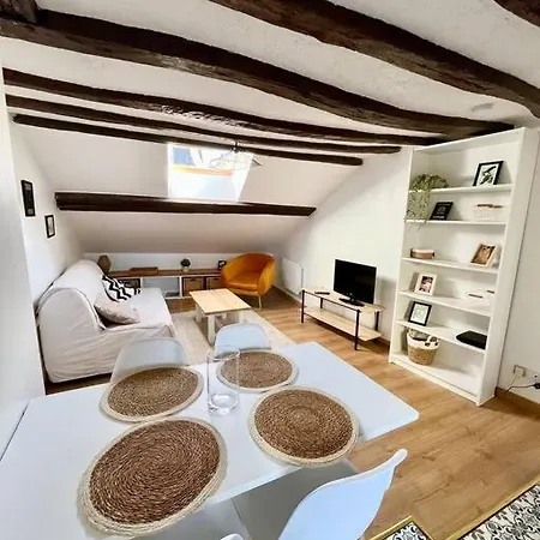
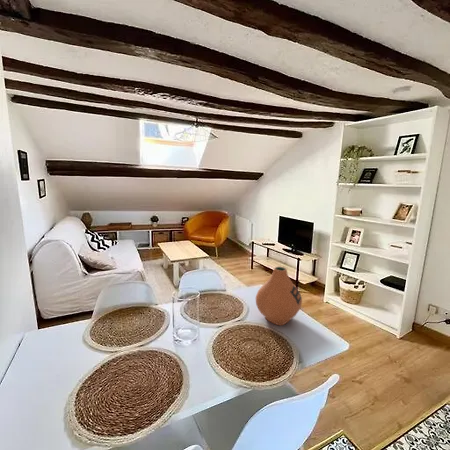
+ vase (279, 293)
